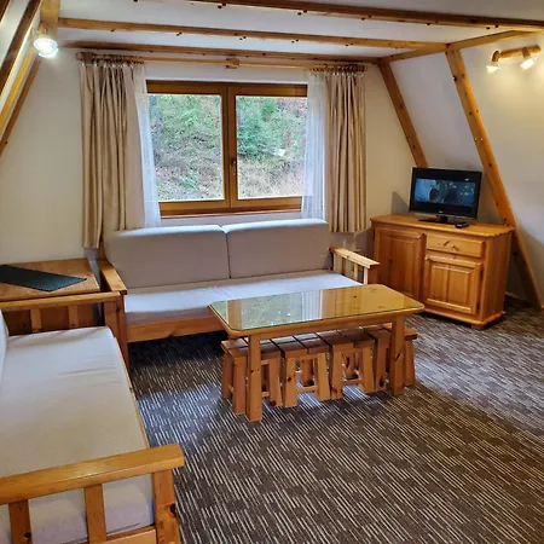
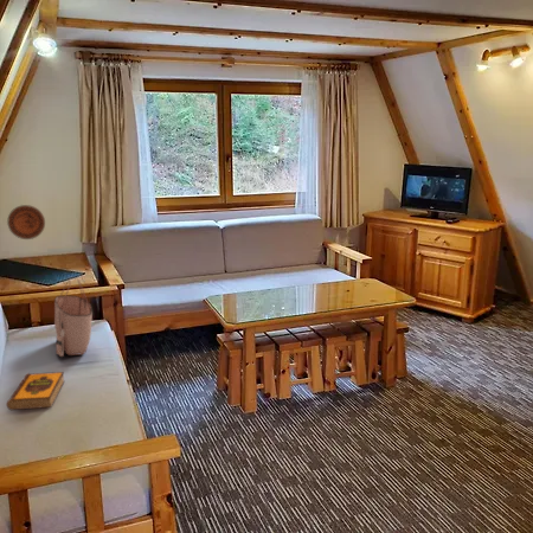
+ decorative plate (26, 221)
+ hardback book (37, 390)
+ tote bag (70, 313)
